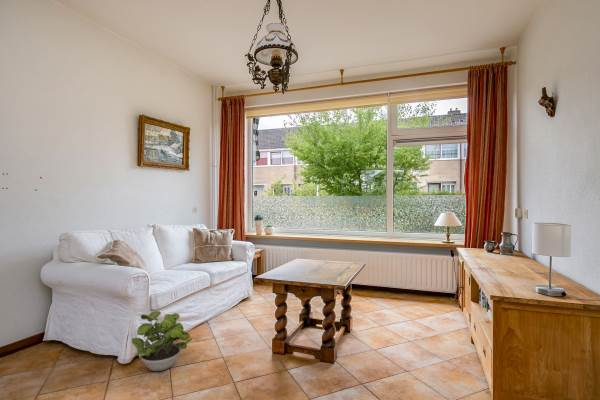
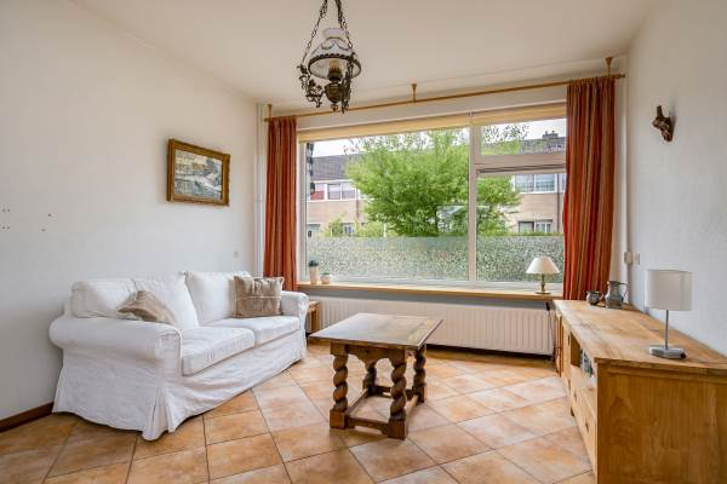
- potted plant (161, 339)
